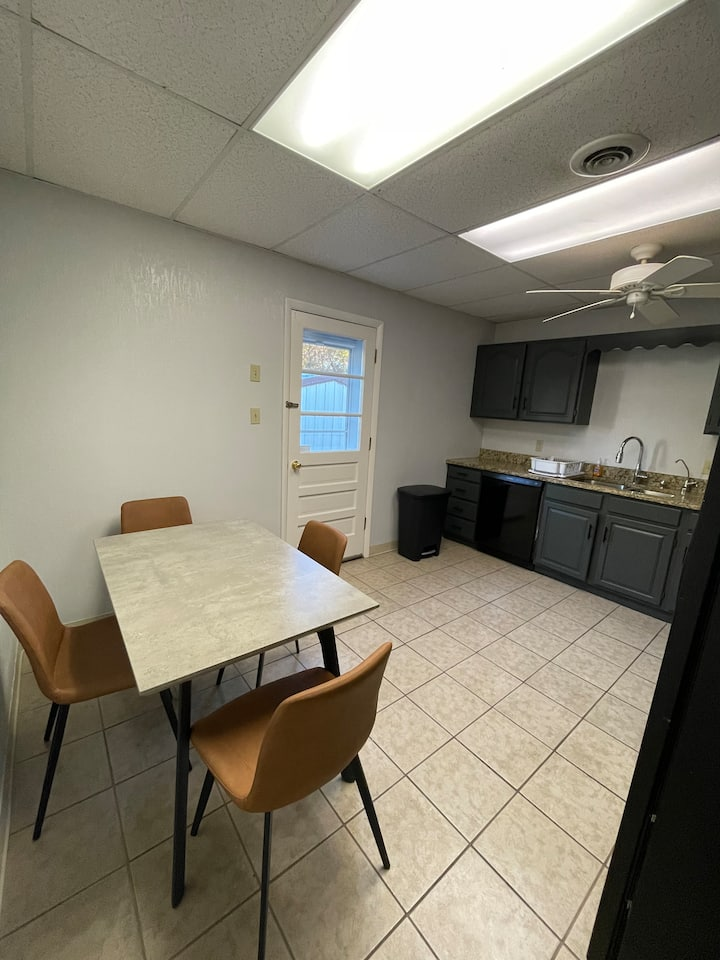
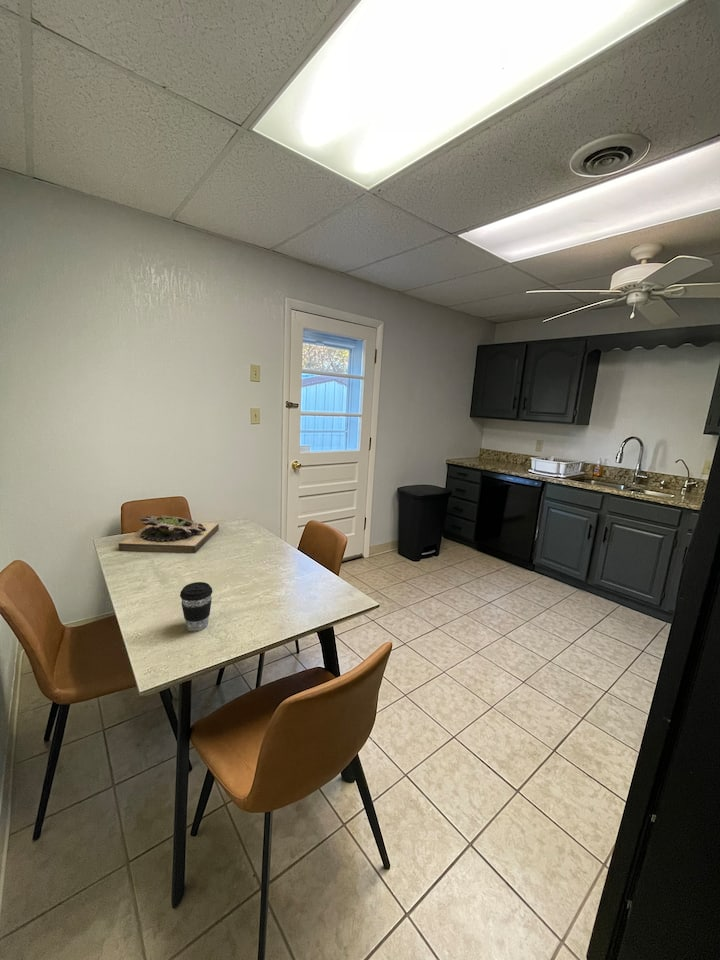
+ coffee cup (196, 606)
+ succulent planter (173, 527)
